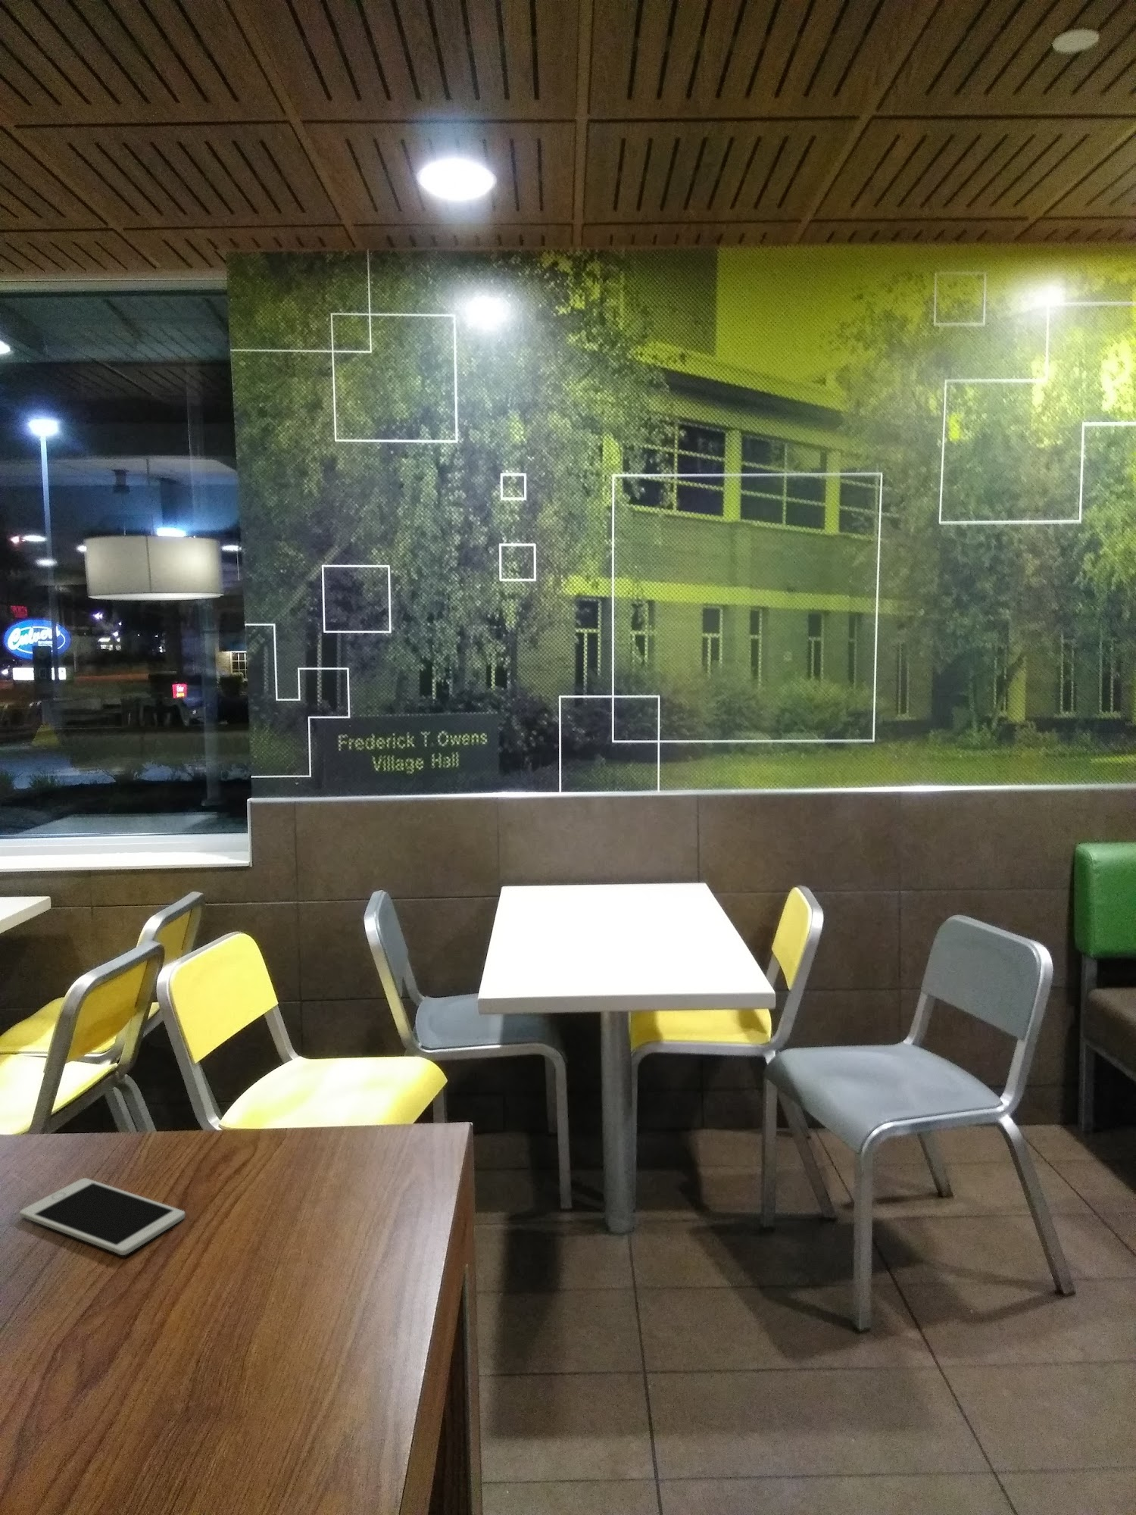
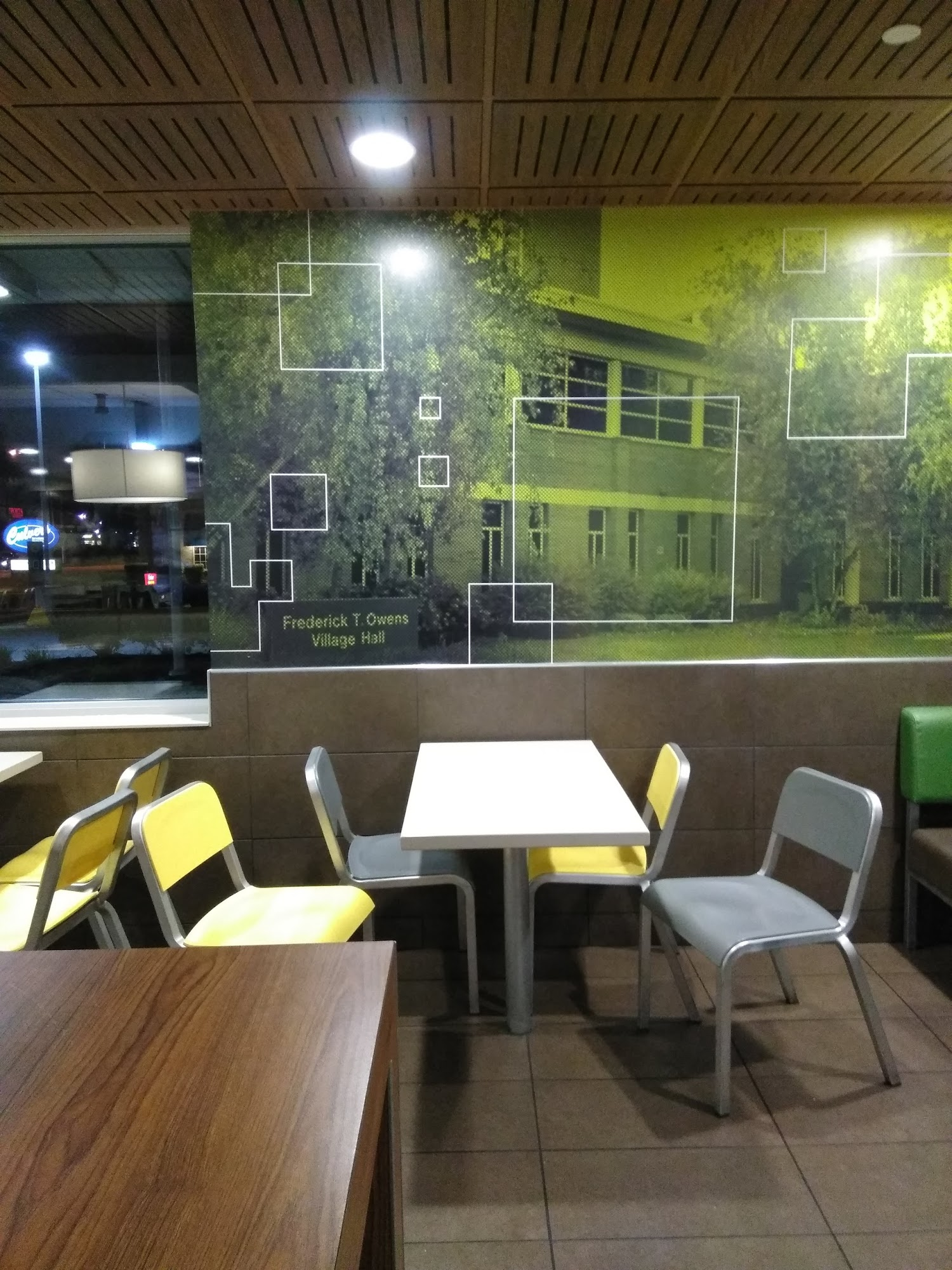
- cell phone (103, 1214)
